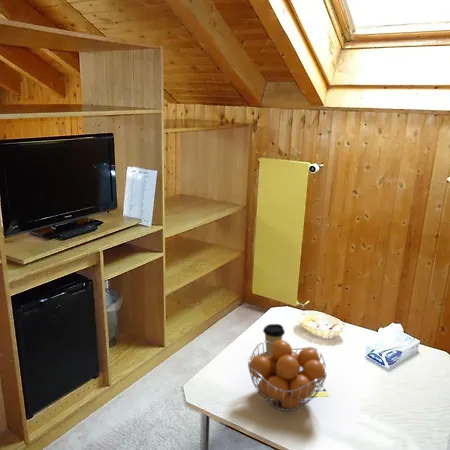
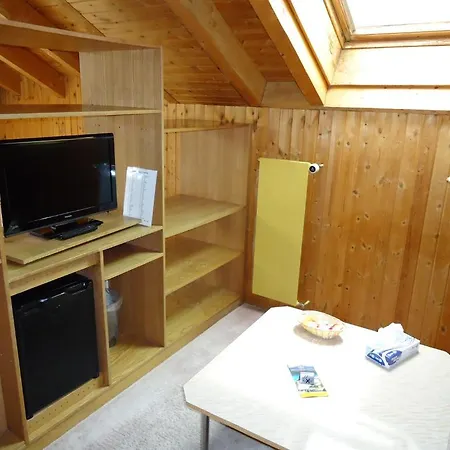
- fruit basket (286, 375)
- coffee cup (273, 340)
